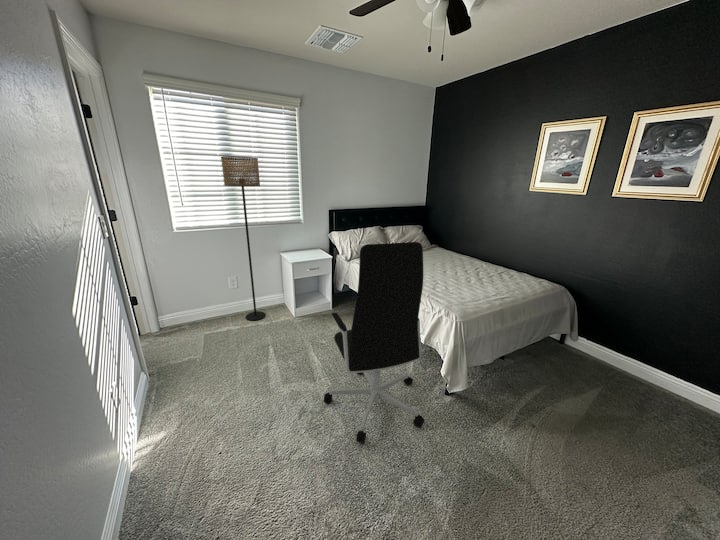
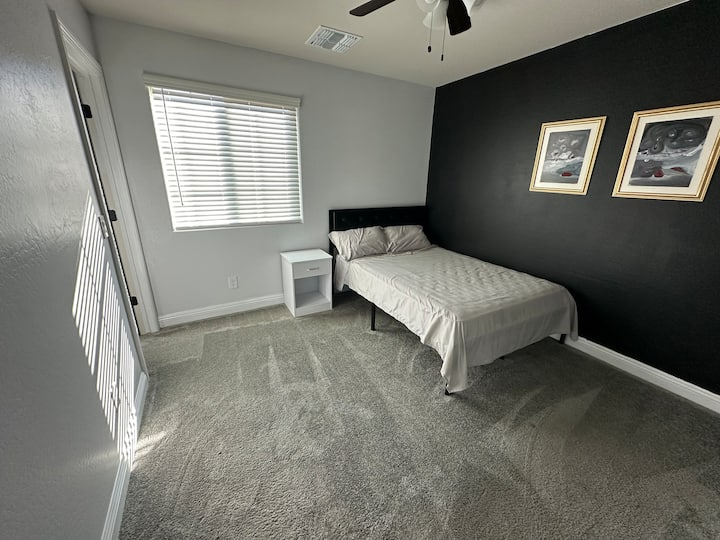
- floor lamp (248, 243)
- office chair (376, 325)
